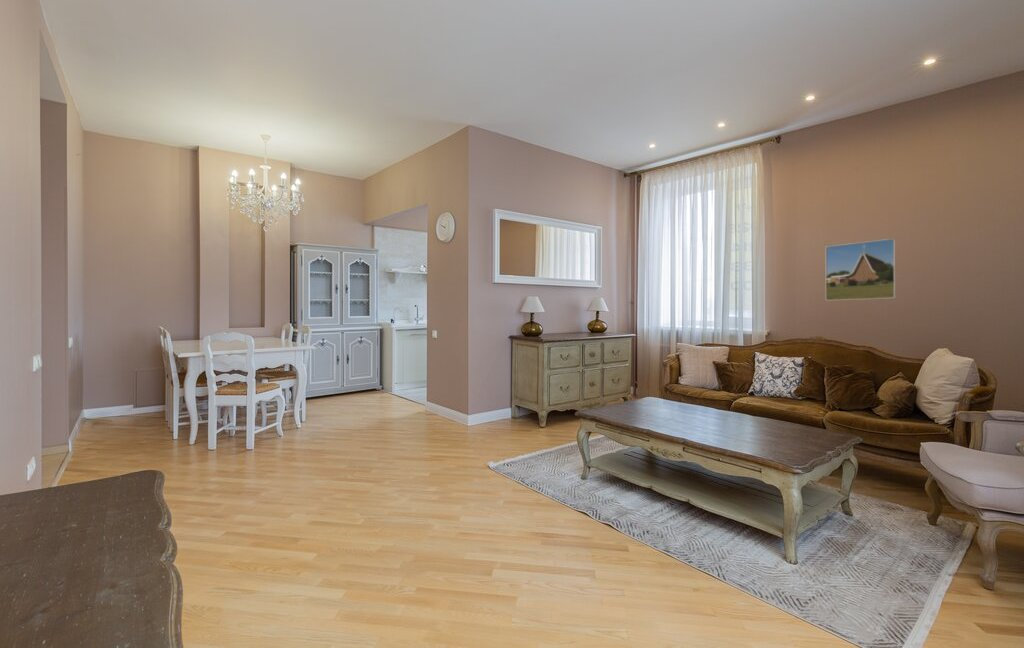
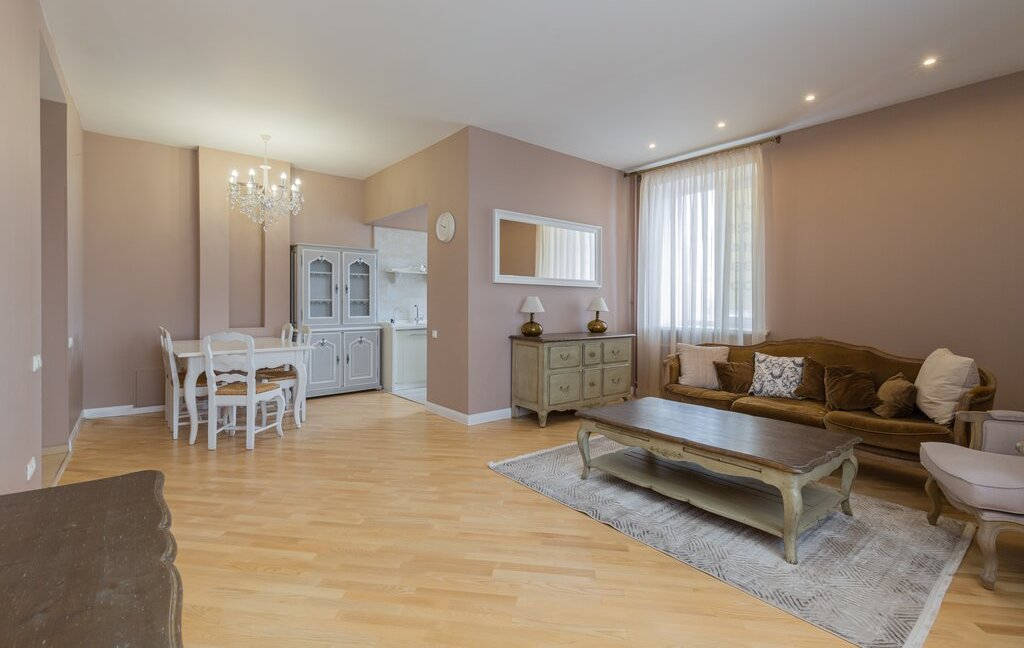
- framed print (858, 271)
